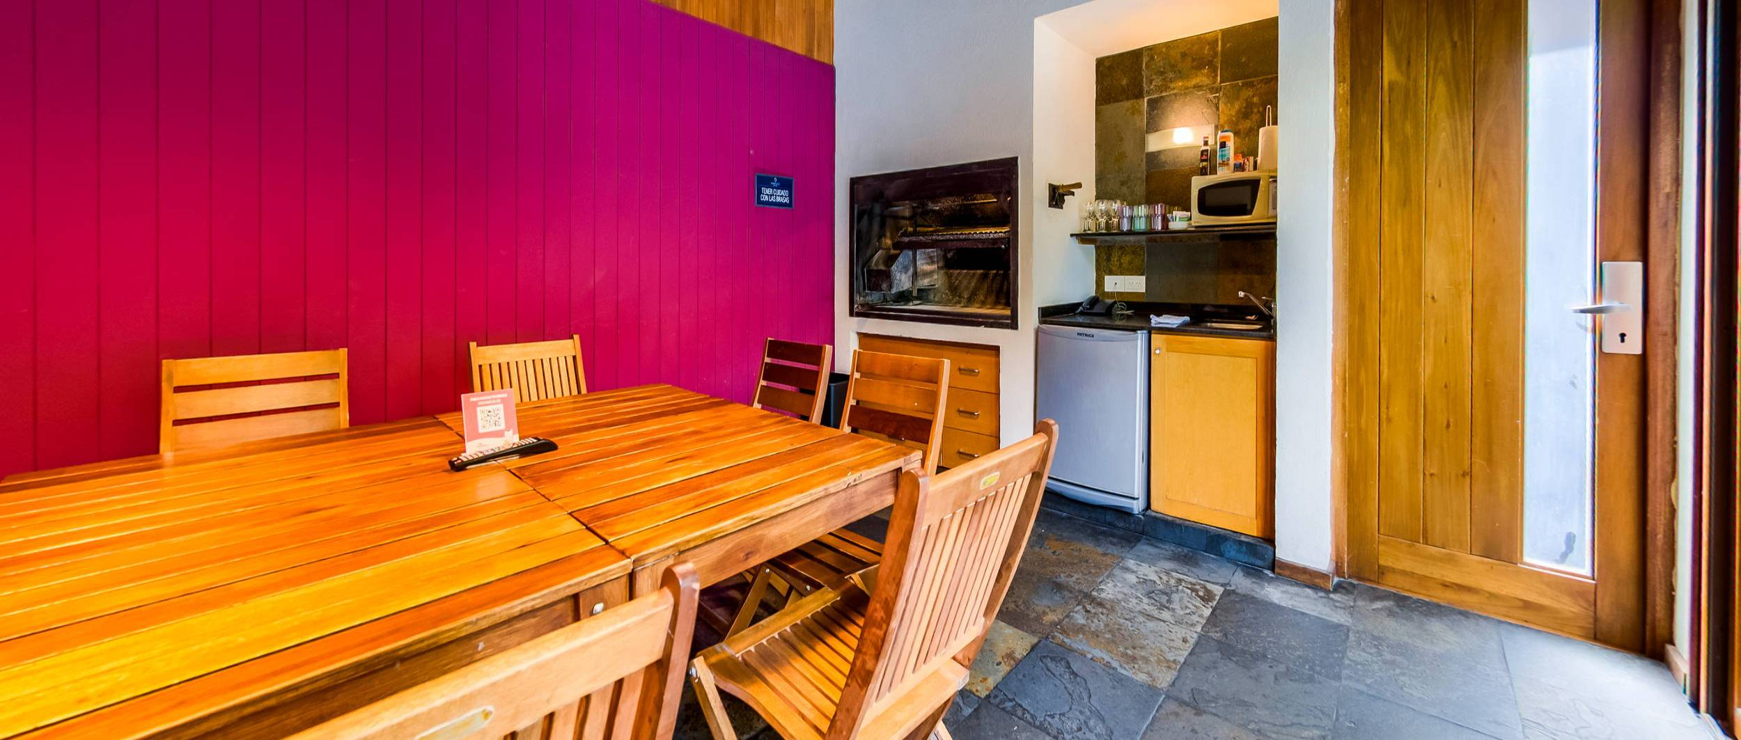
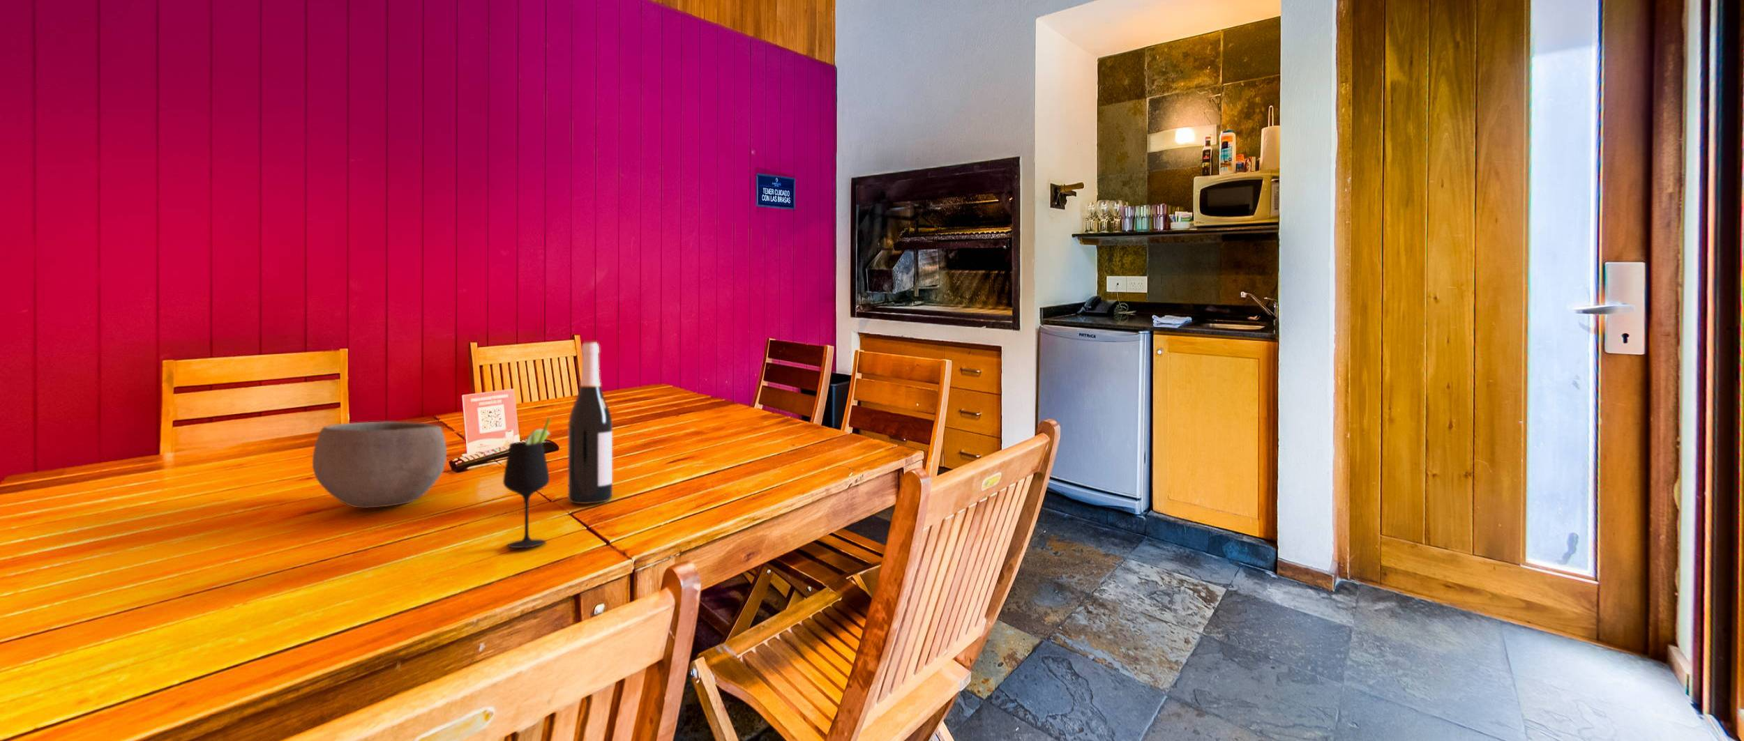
+ wine bottle (591, 421)
+ wine glass (528, 480)
+ bowl (383, 465)
